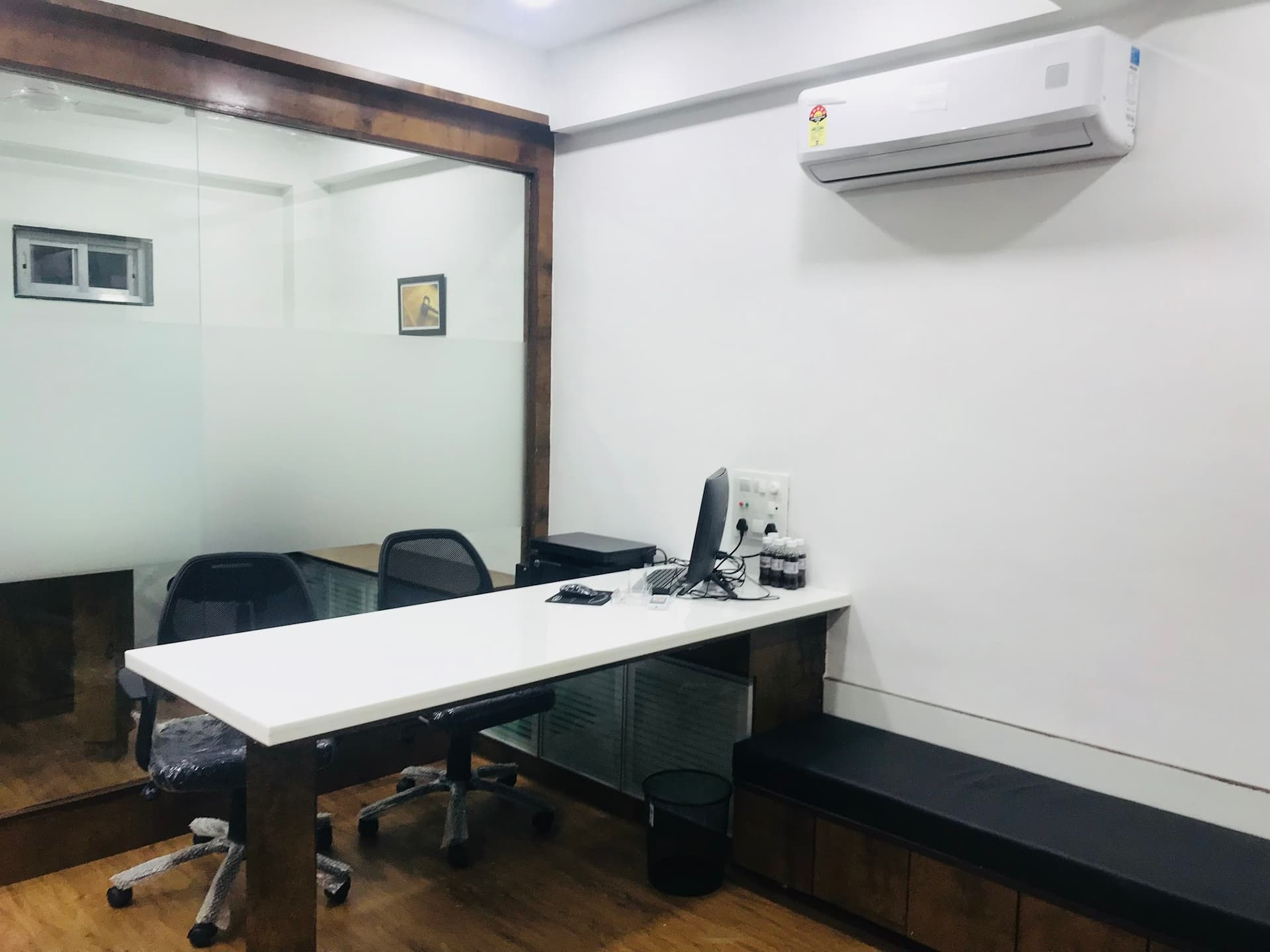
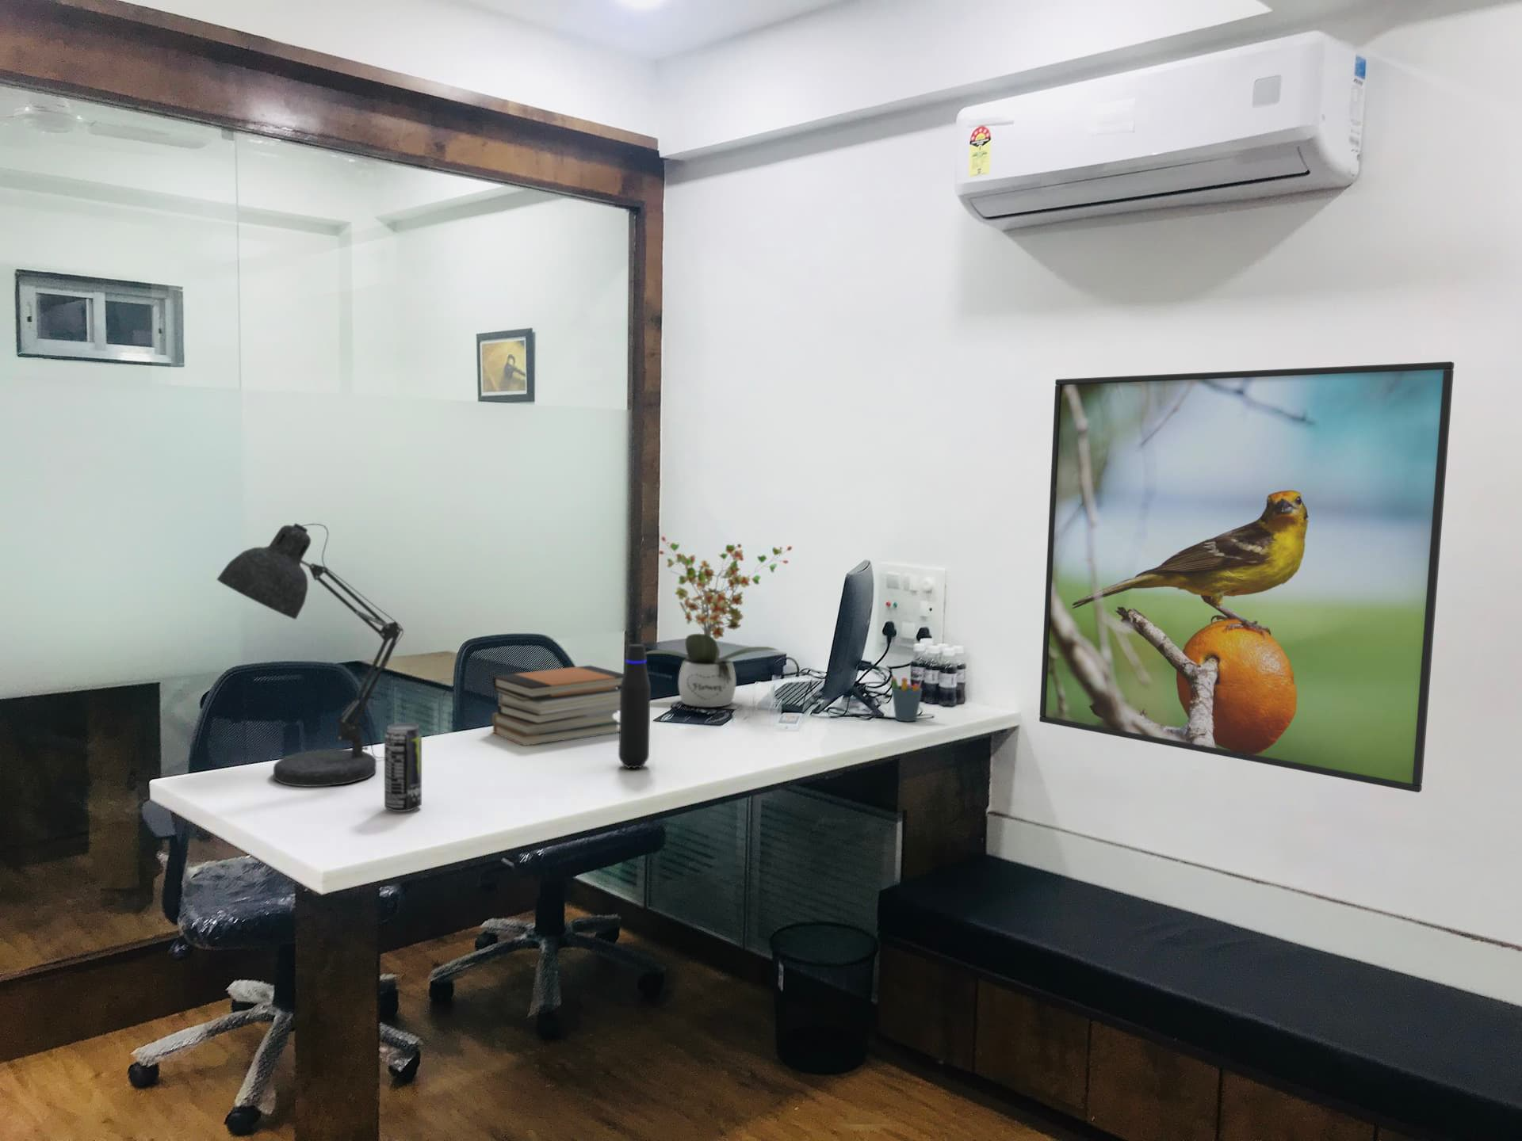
+ book stack (561, 704)
+ beverage can (403, 767)
+ potted plant (714, 622)
+ desk lamp (295, 618)
+ pen holder (906, 695)
+ water bottle (634, 705)
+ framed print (1220, 565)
